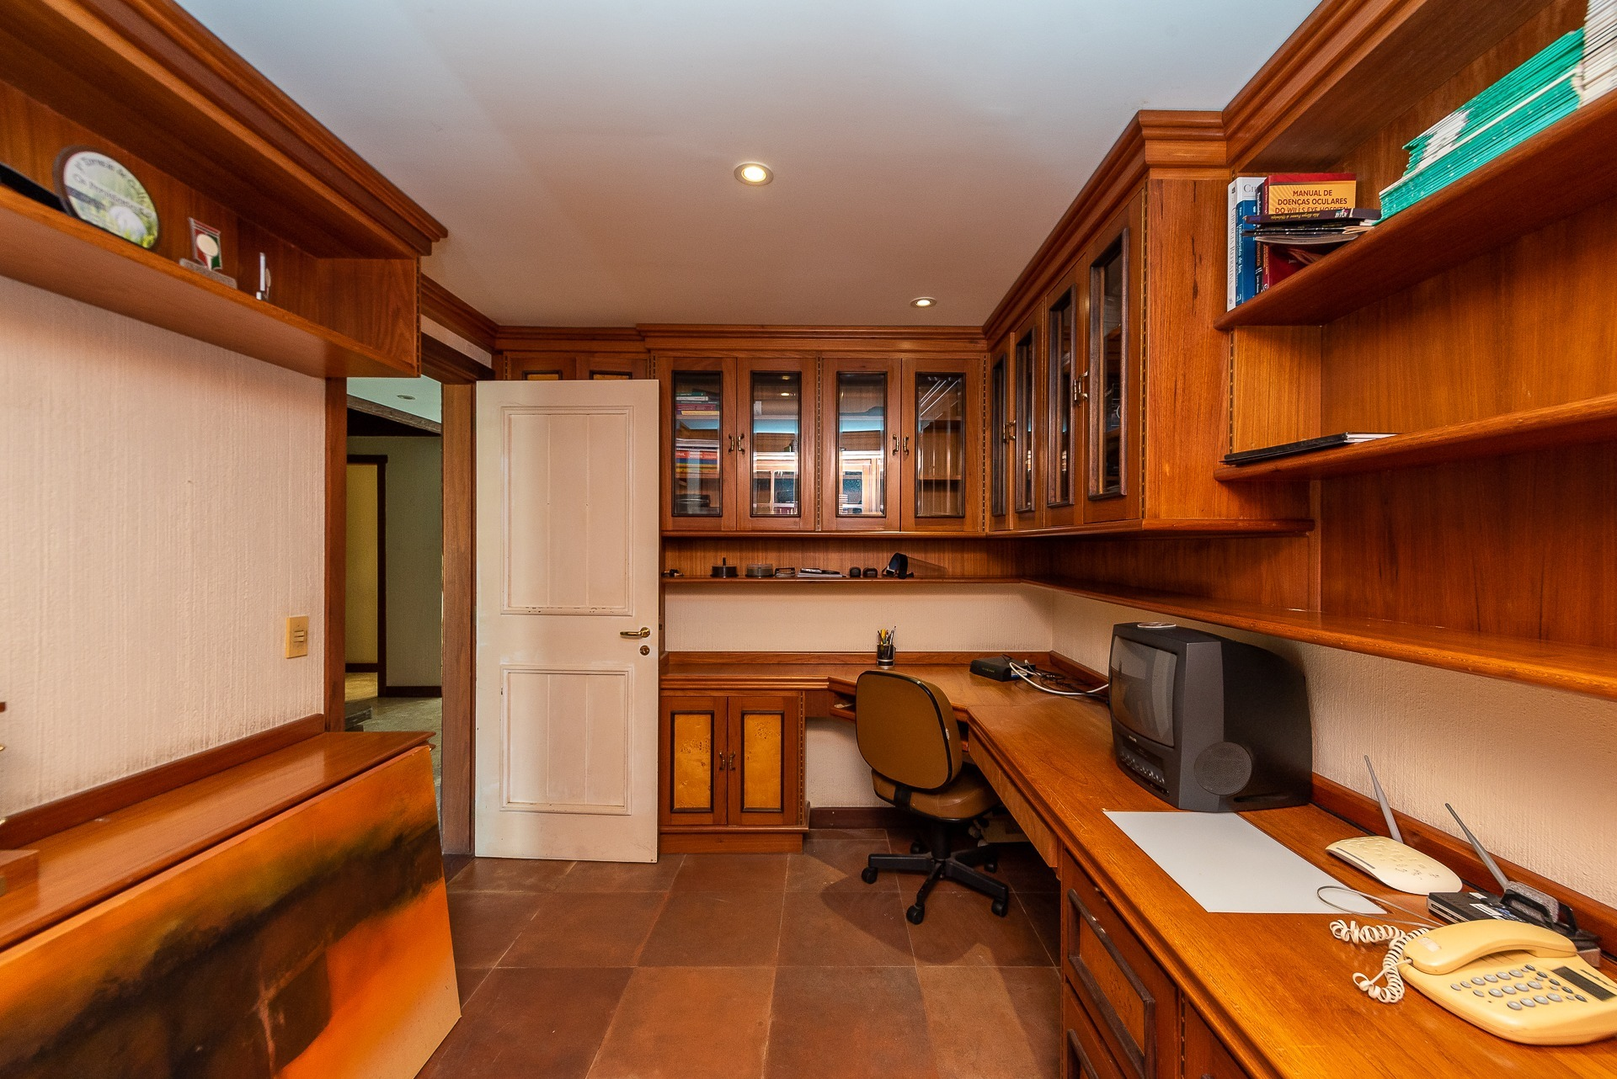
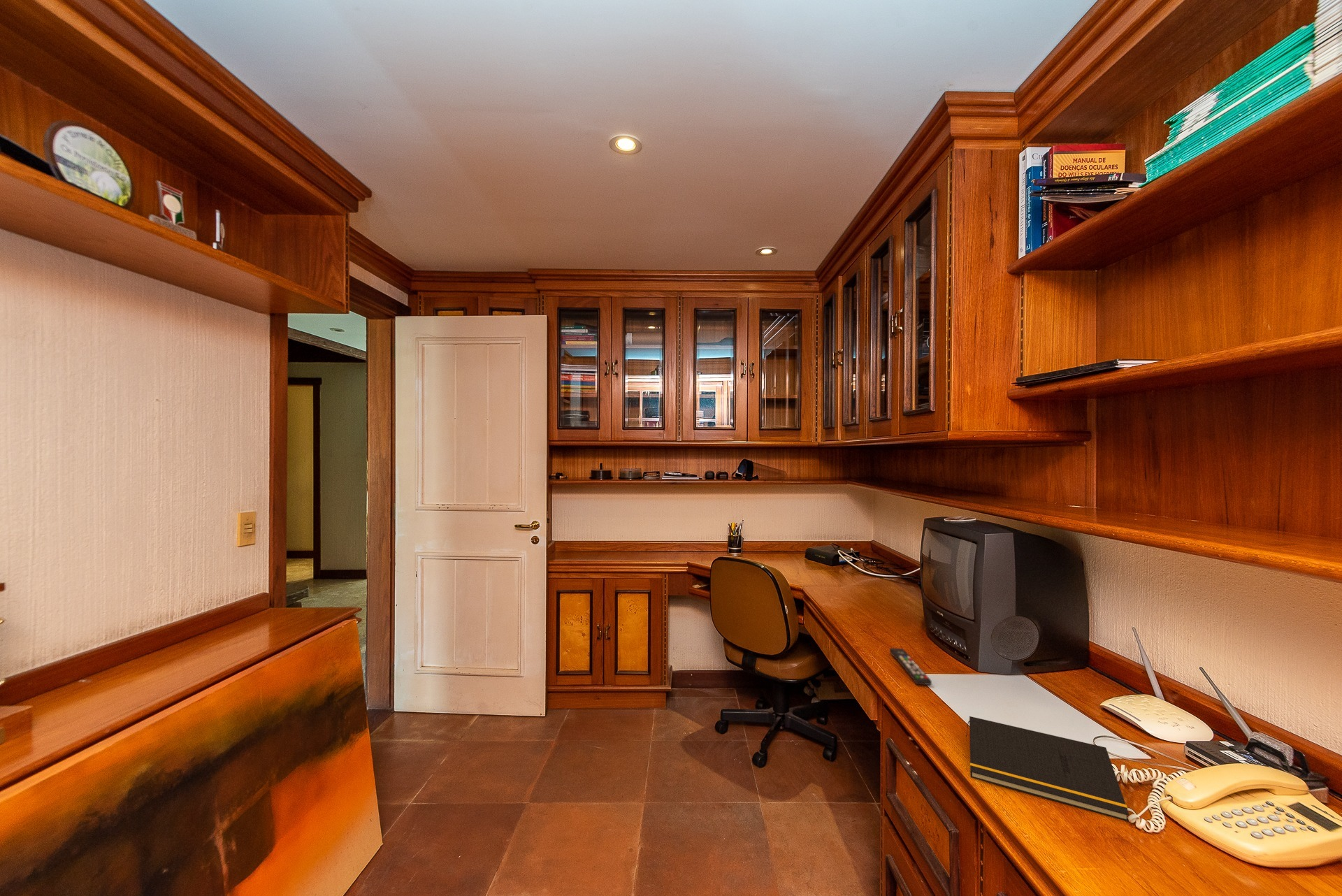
+ notepad (1039, 762)
+ remote control (909, 665)
